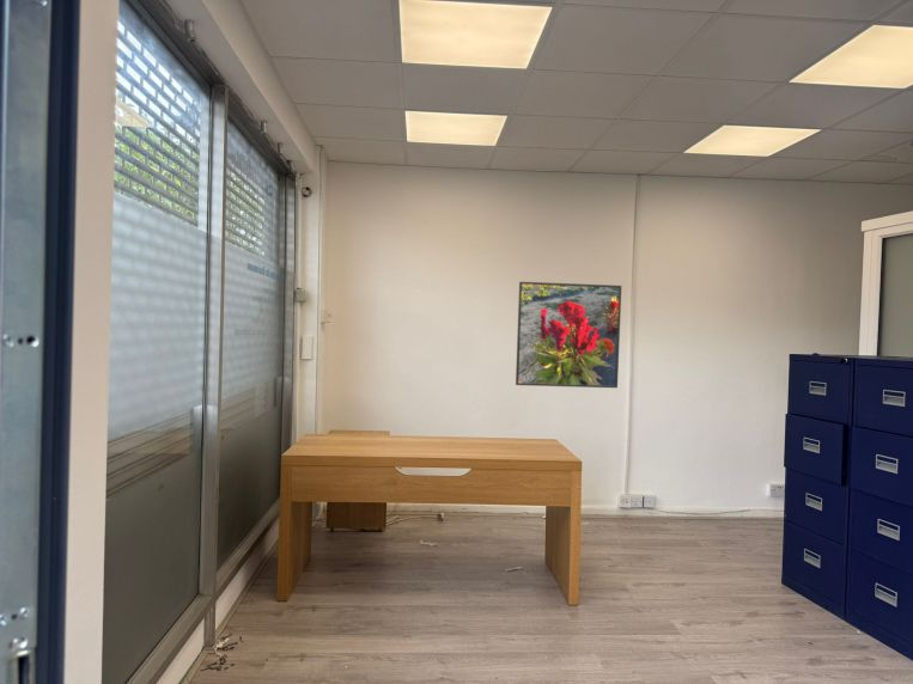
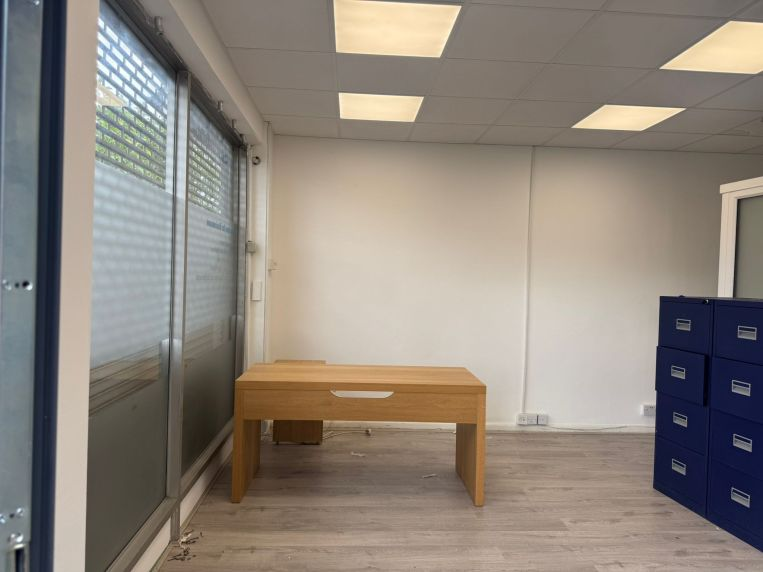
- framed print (568, 335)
